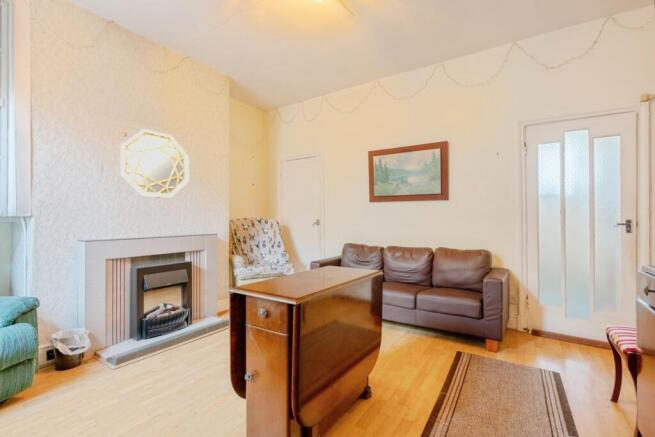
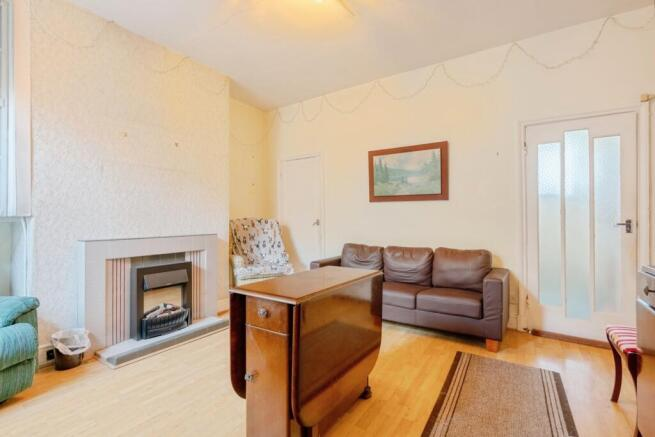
- home mirror (157, 164)
